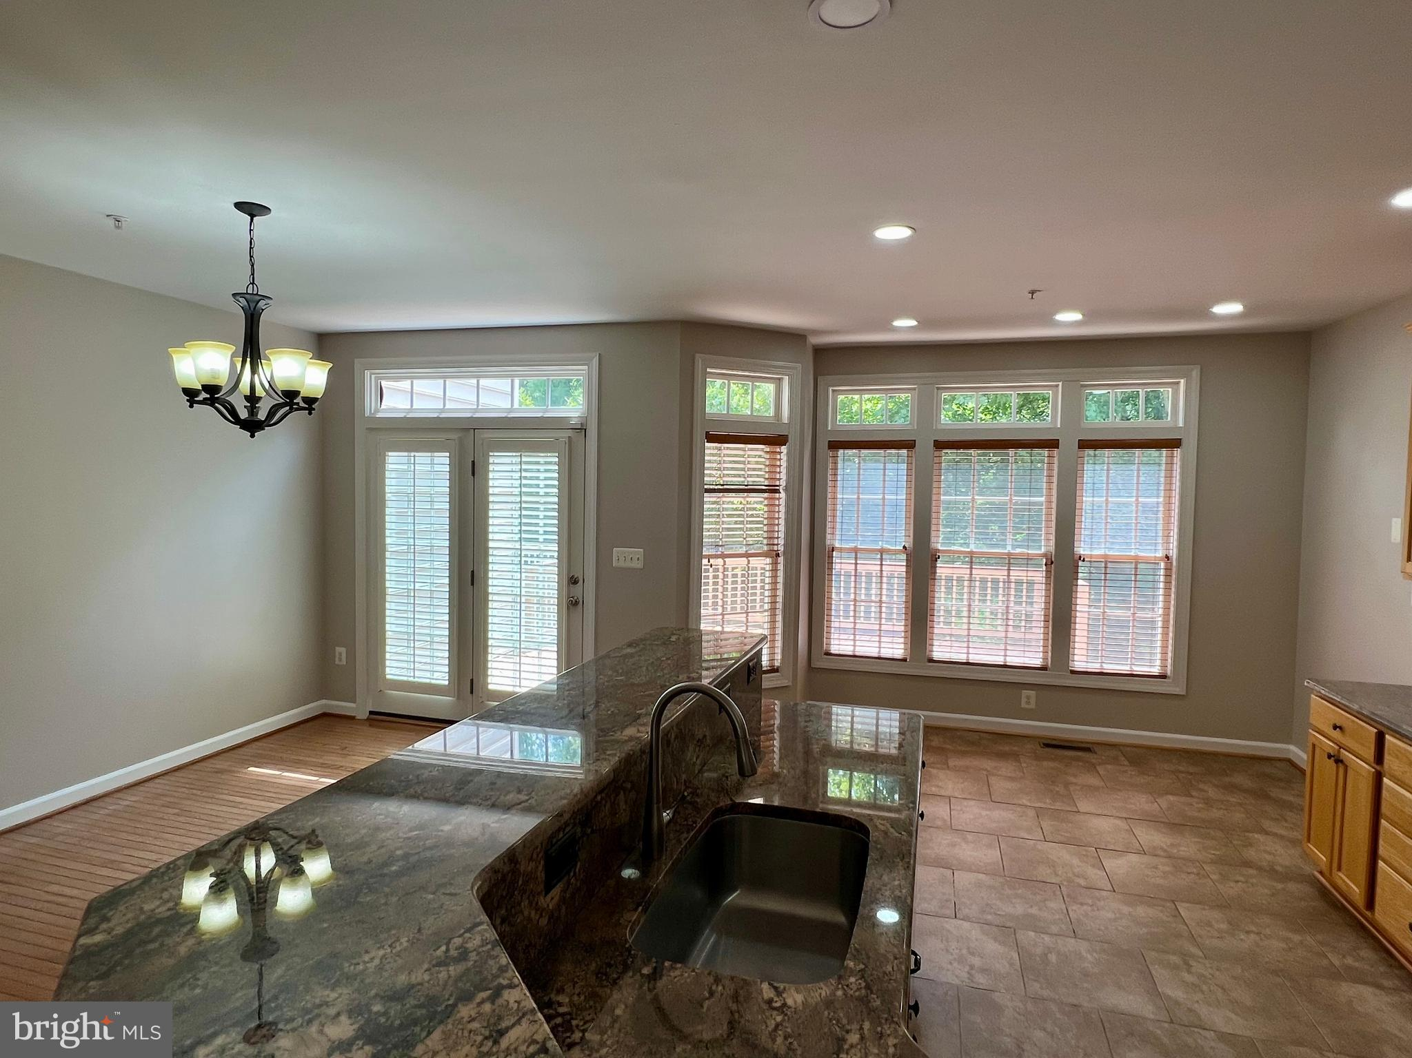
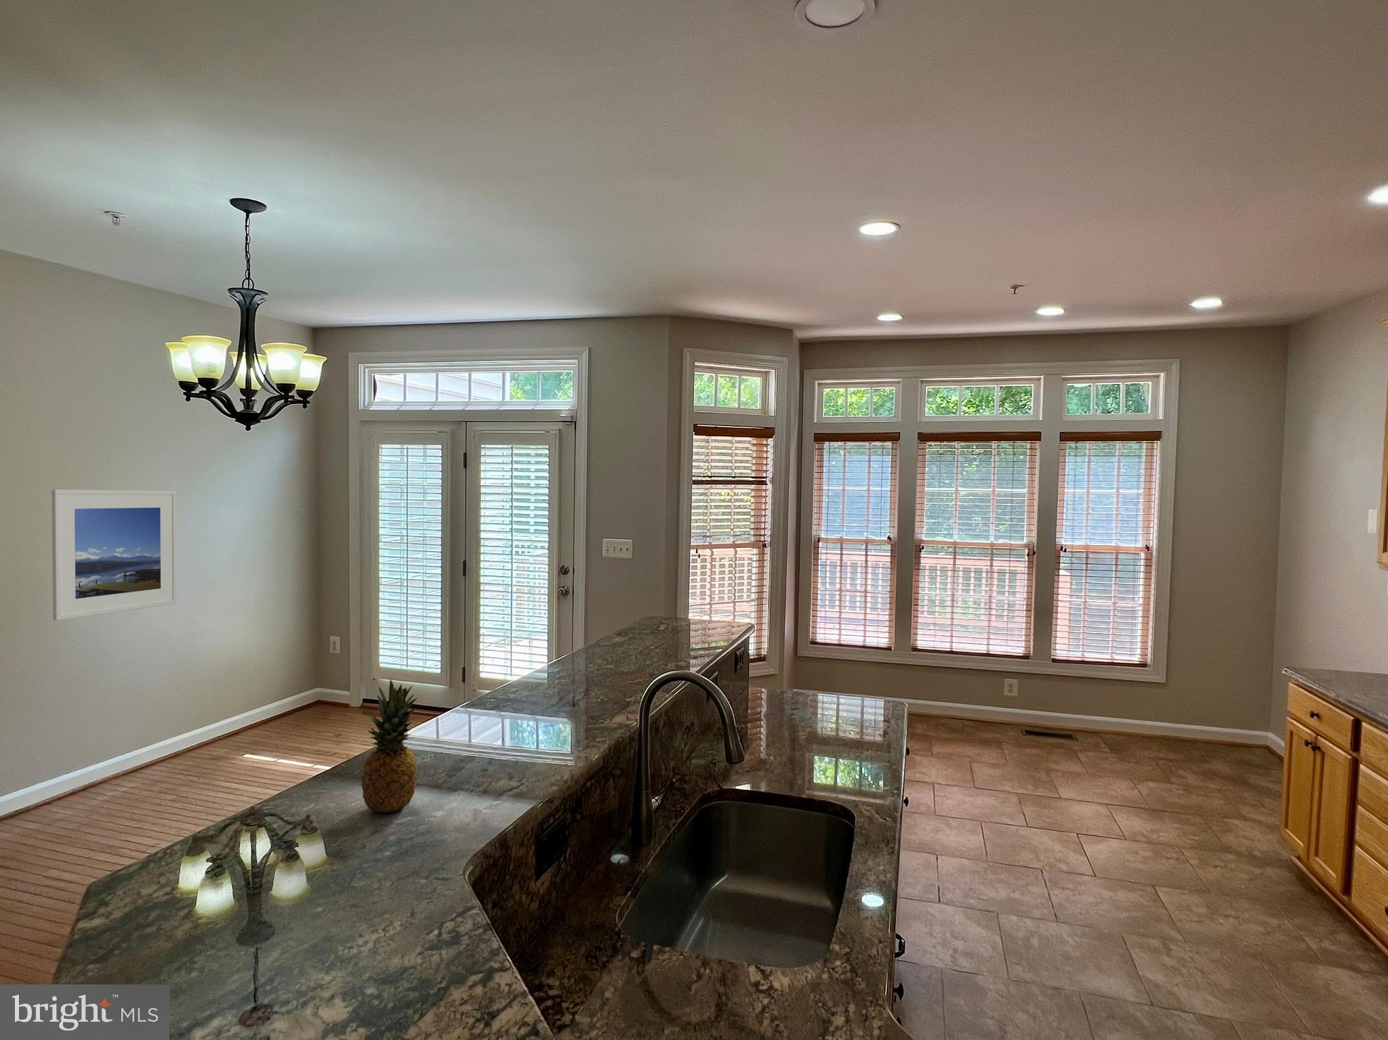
+ fruit (390, 743)
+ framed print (119, 551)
